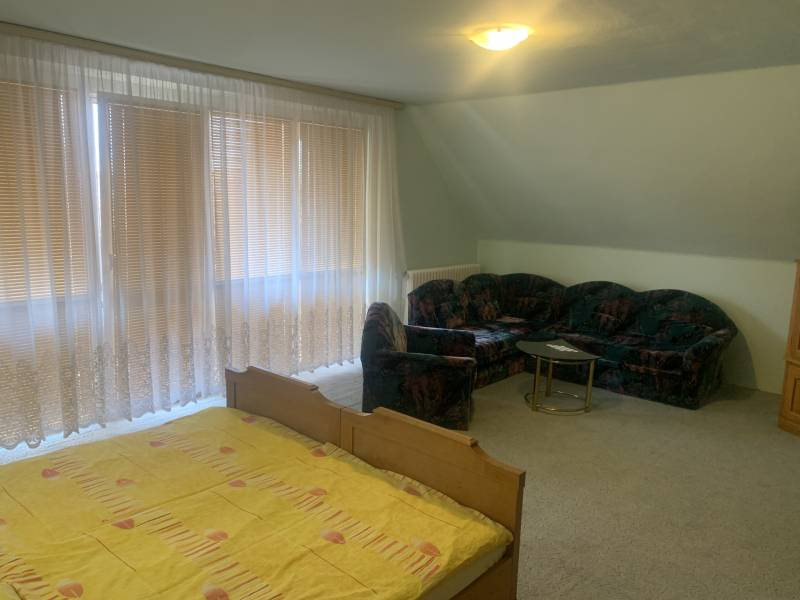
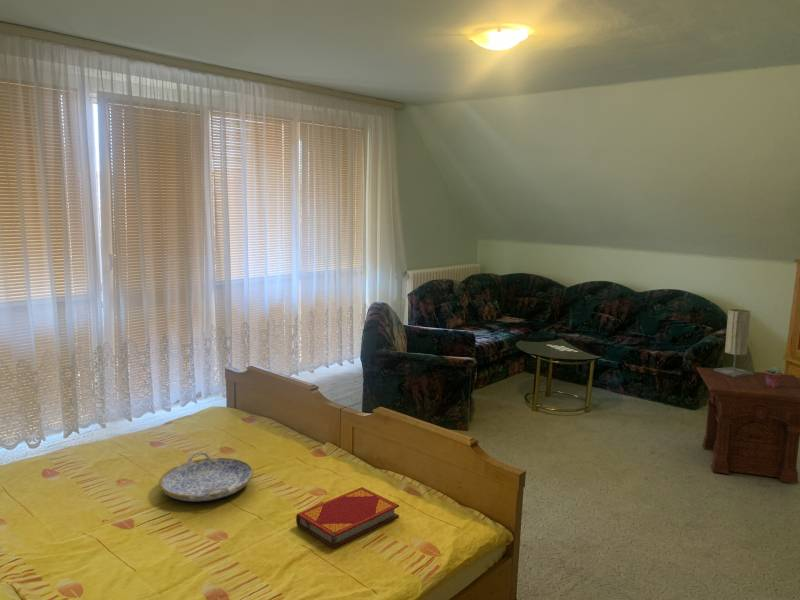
+ side table (750, 422)
+ hardback book (348, 515)
+ serving tray (207, 477)
+ potted succulent (773, 376)
+ table lamp (736, 341)
